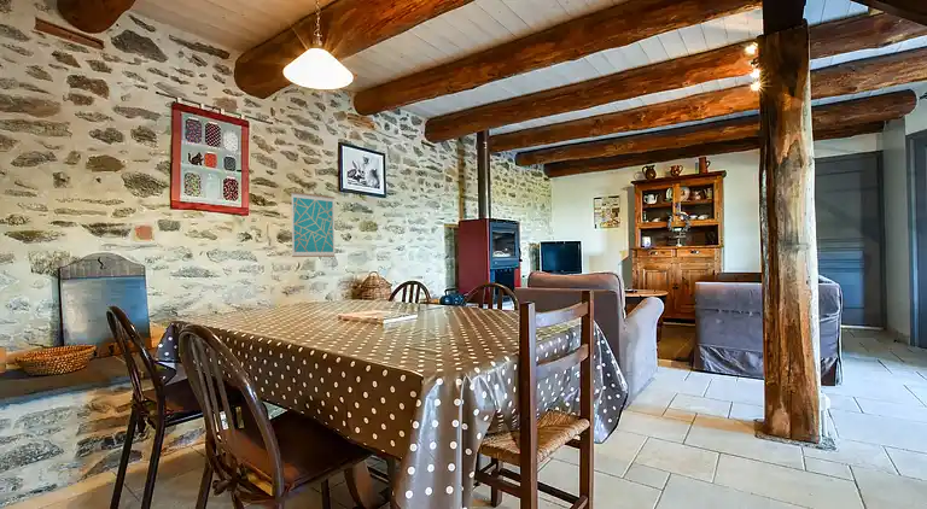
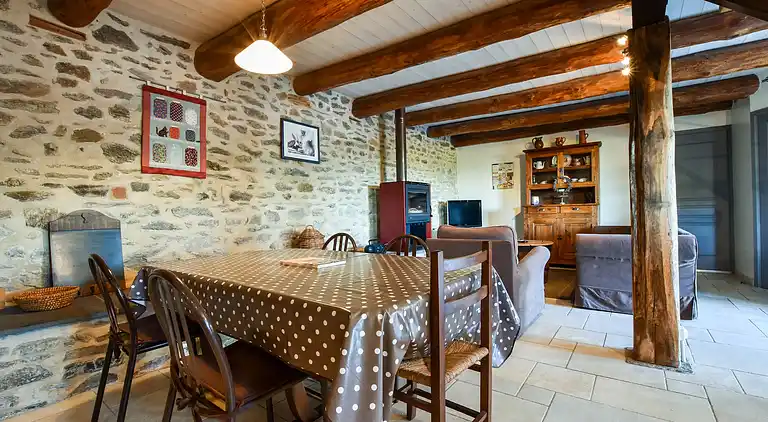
- wall art (314, 226)
